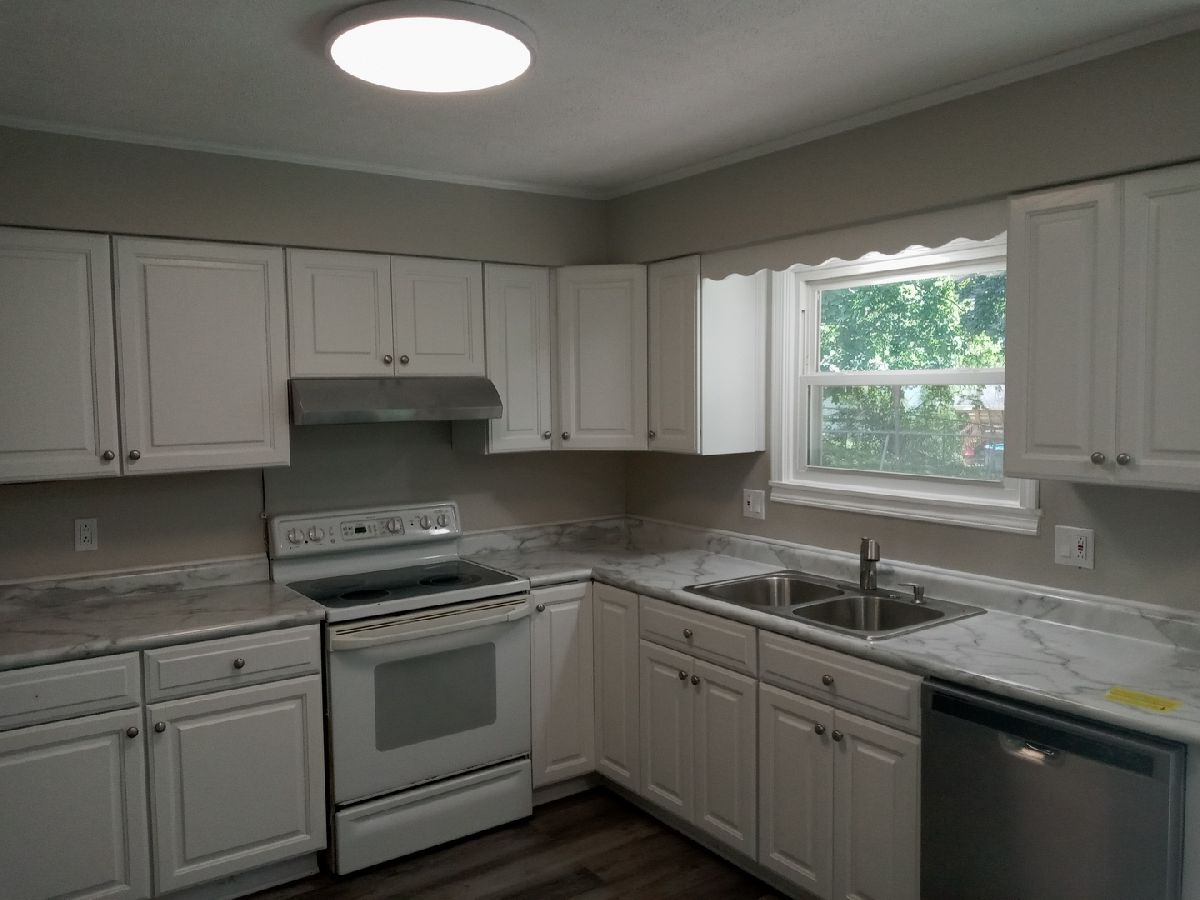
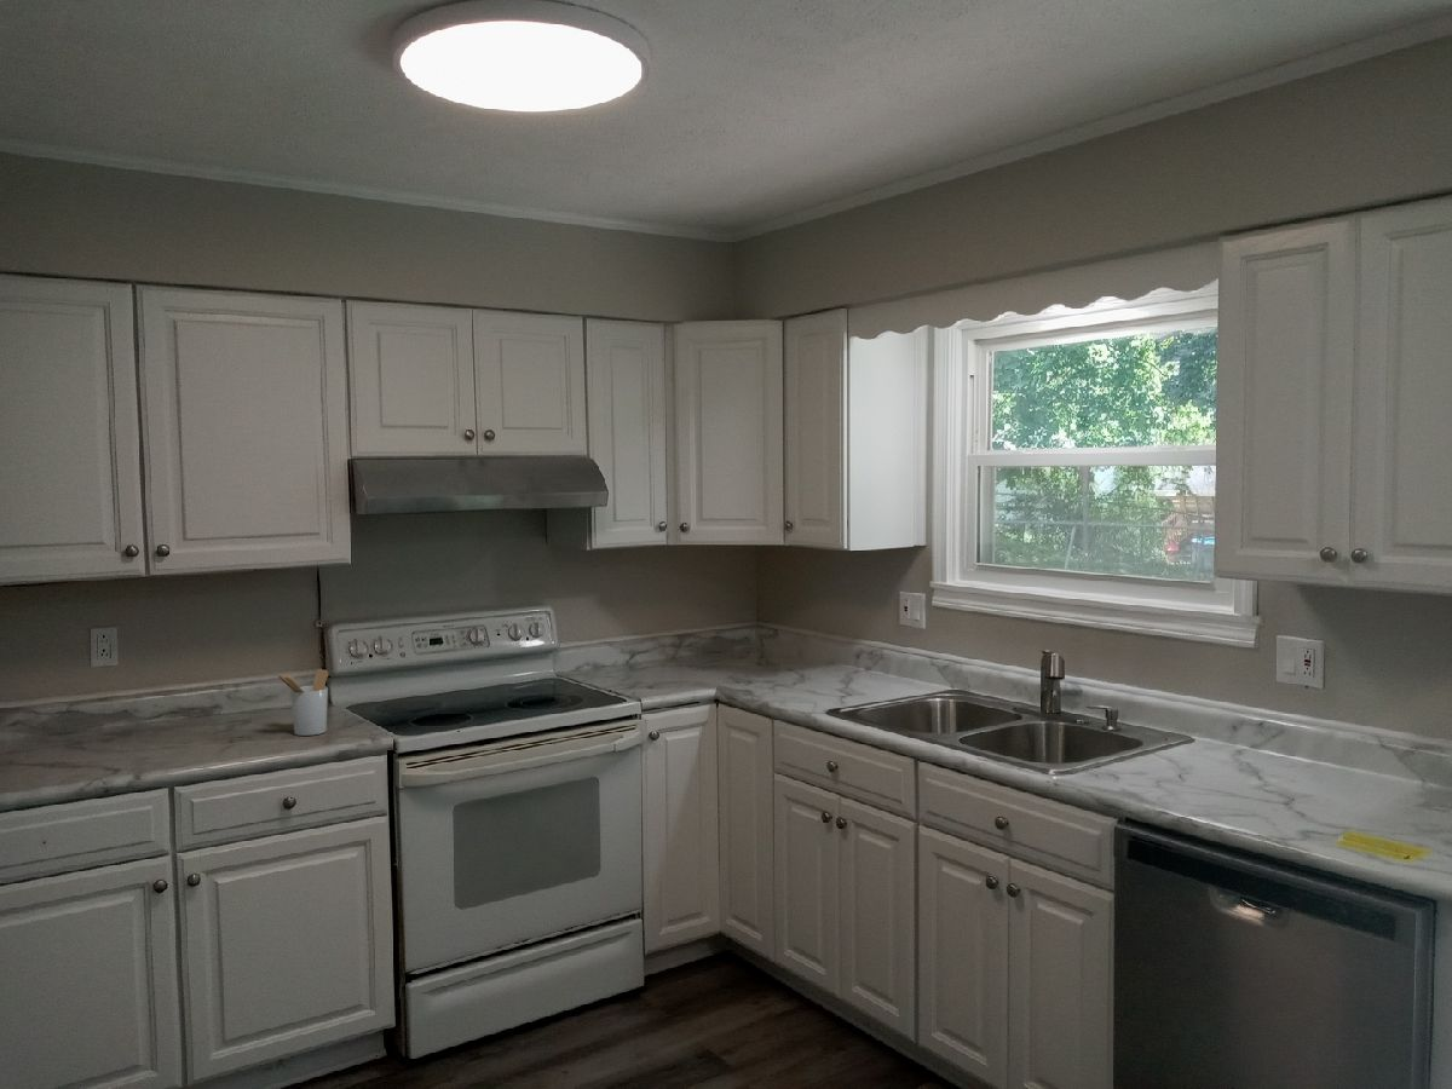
+ utensil holder (301, 701)
